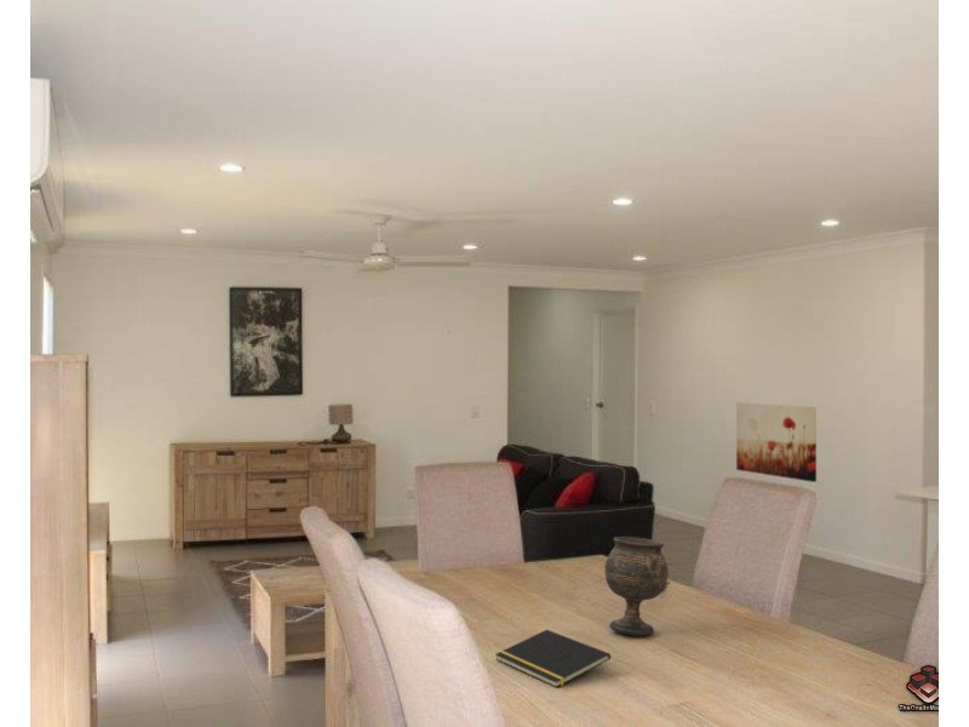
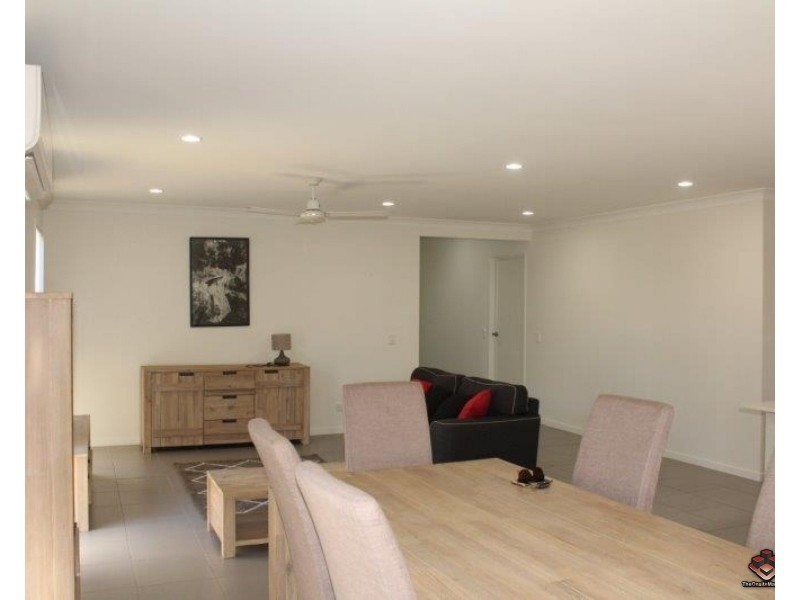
- notepad (551, 656)
- wall art (774, 440)
- goblet (636, 584)
